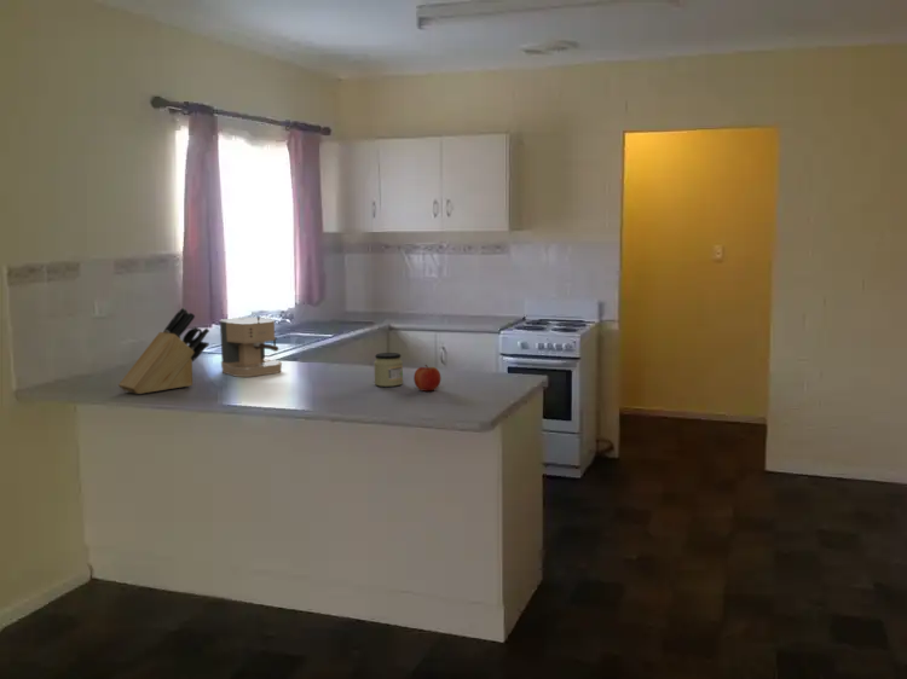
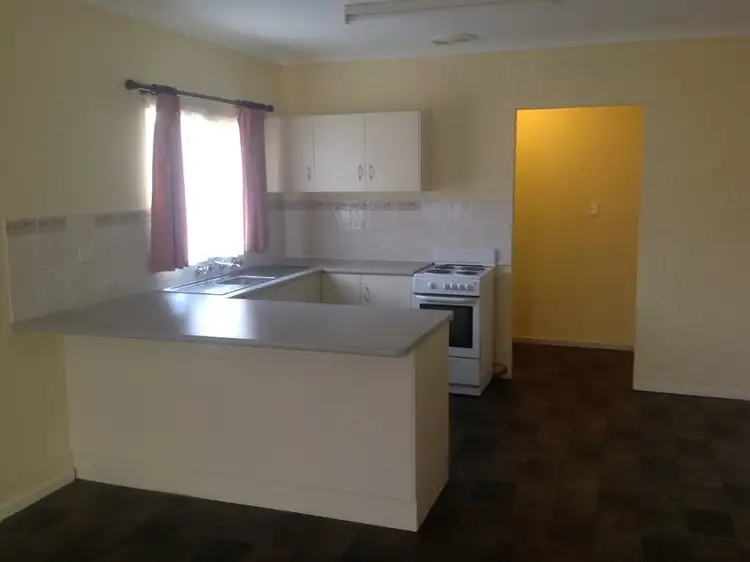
- knife block (164, 349)
- fruit (427, 377)
- jar (388, 368)
- coffee maker (253, 344)
